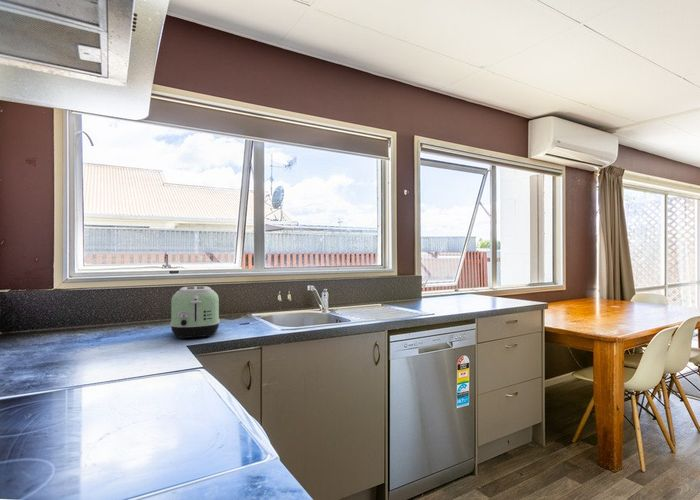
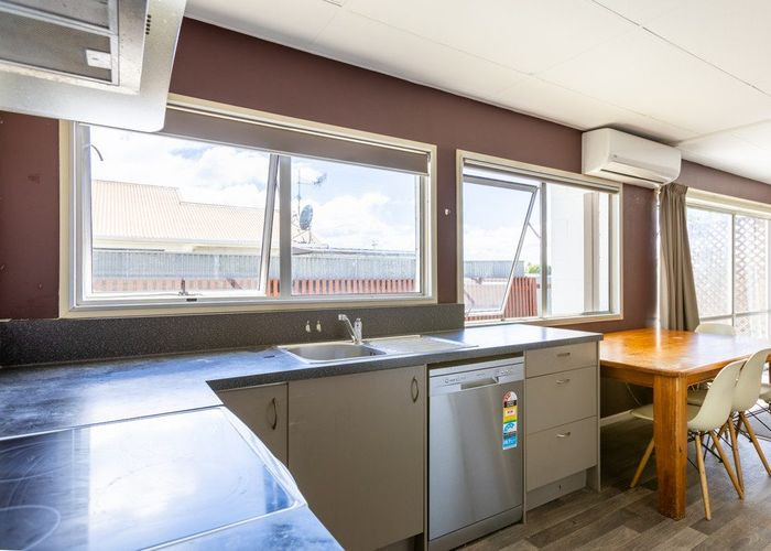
- toaster (195, 311)
